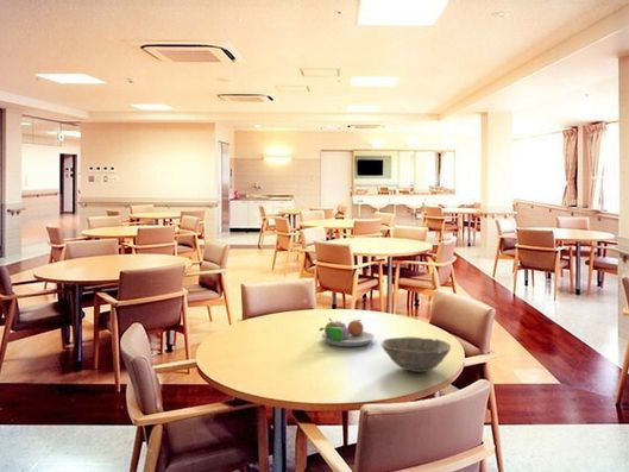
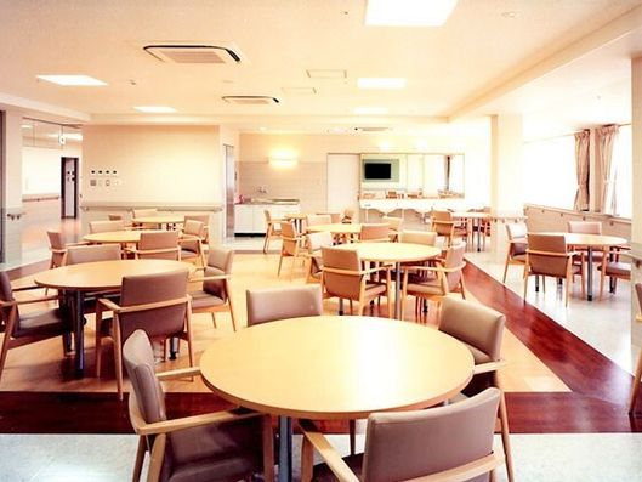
- fruit bowl (345, 331)
- bowl (415, 355)
